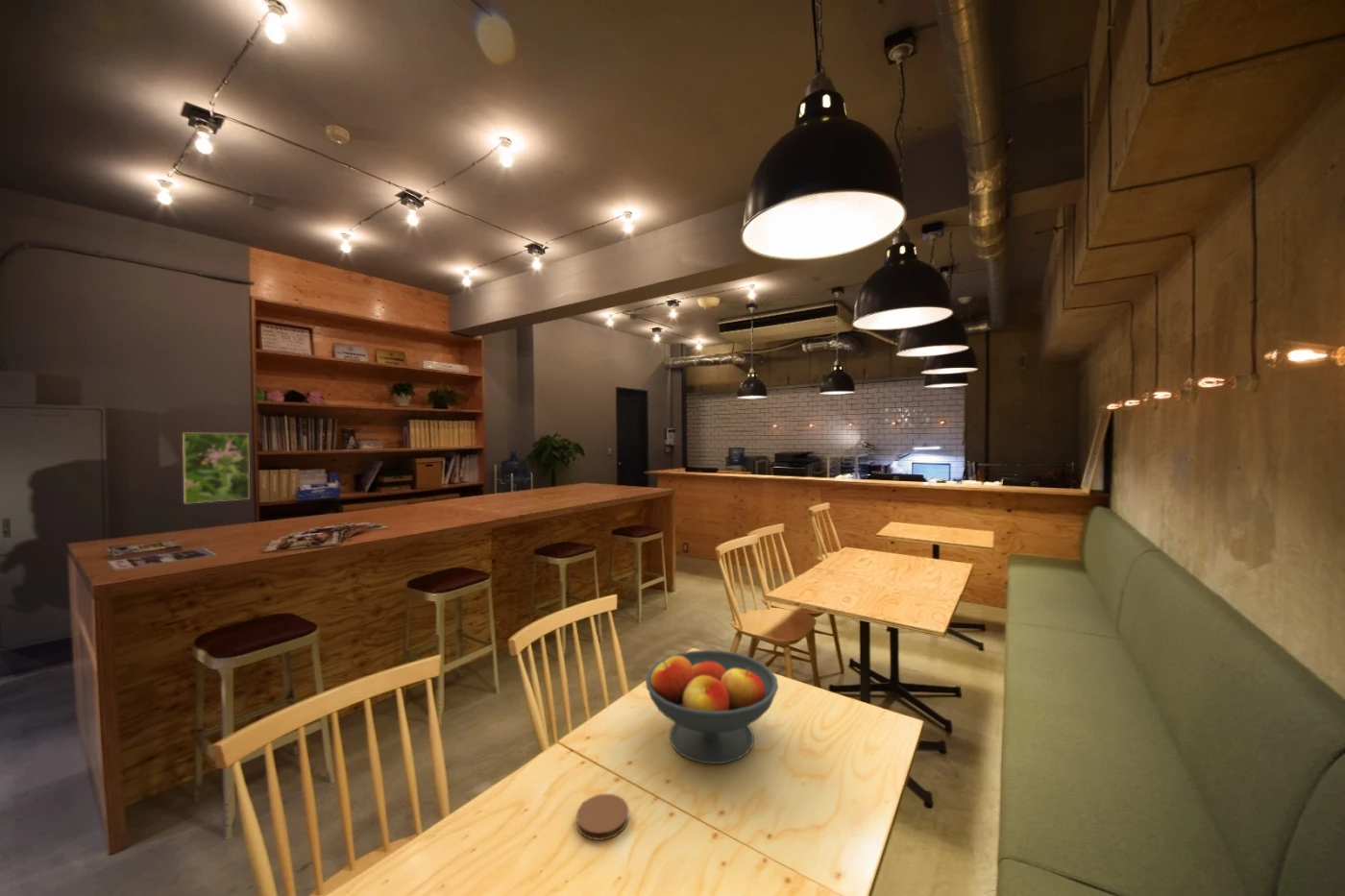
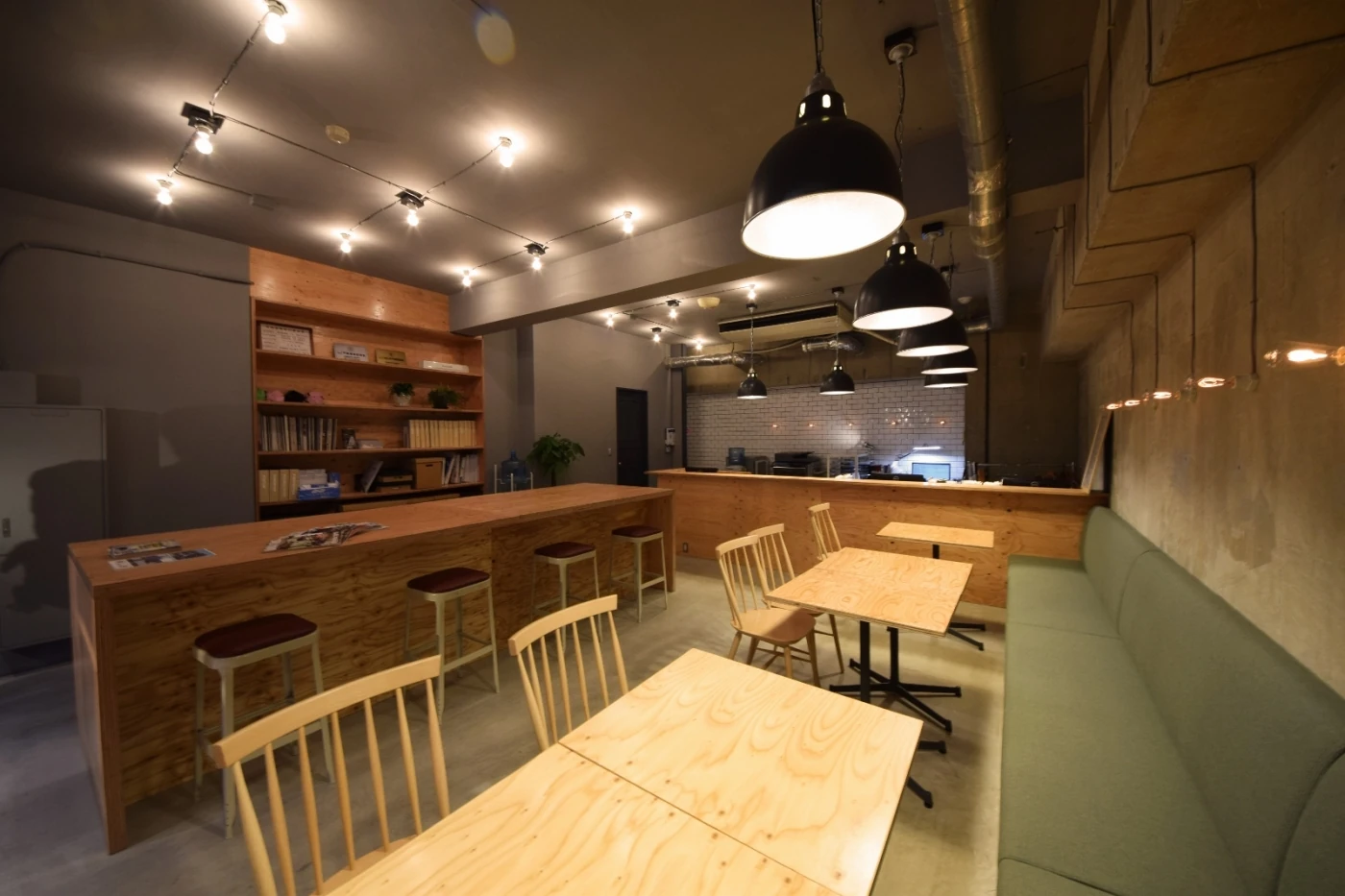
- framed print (217, 467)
- coaster (602, 815)
- fruit bowl (711, 696)
